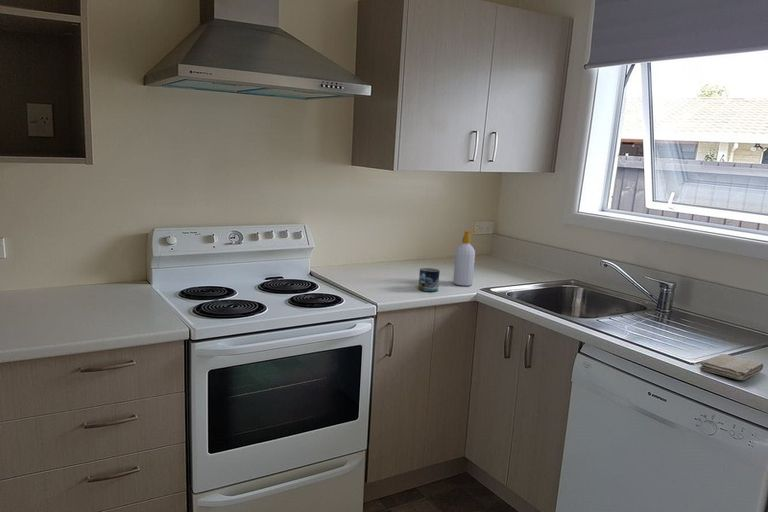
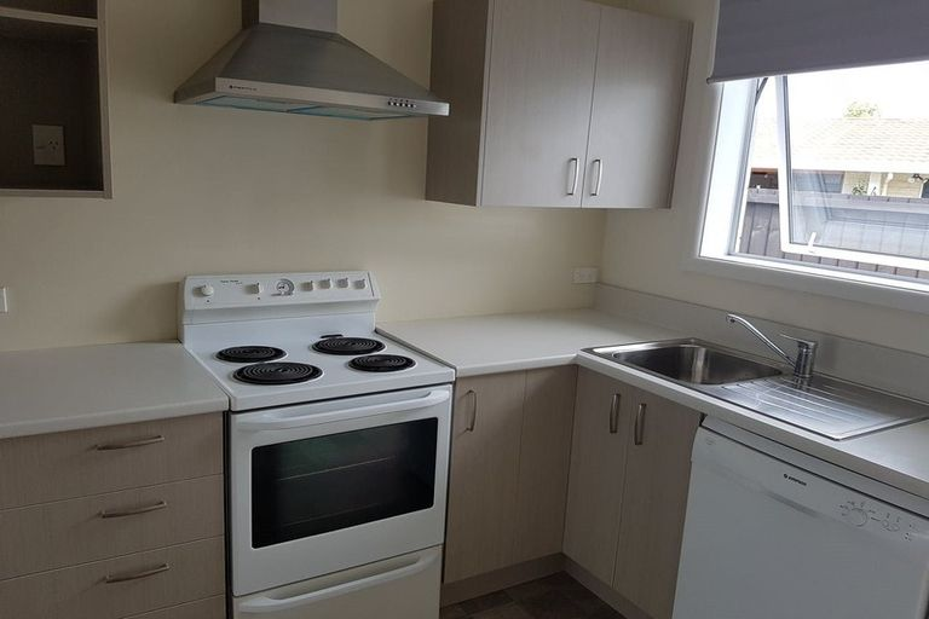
- soap bottle (465, 257)
- mug (431, 278)
- washcloth (731, 365)
